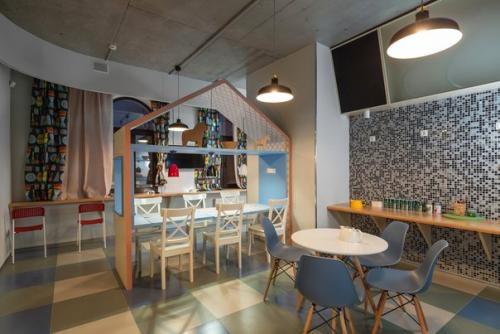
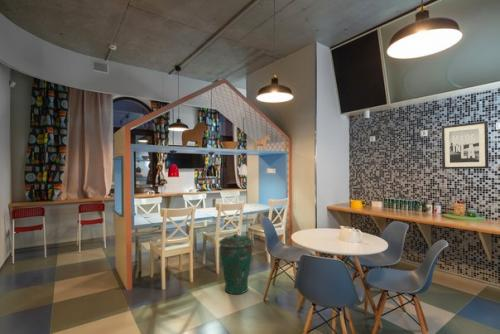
+ trash can (236, 261)
+ wall art (463, 146)
